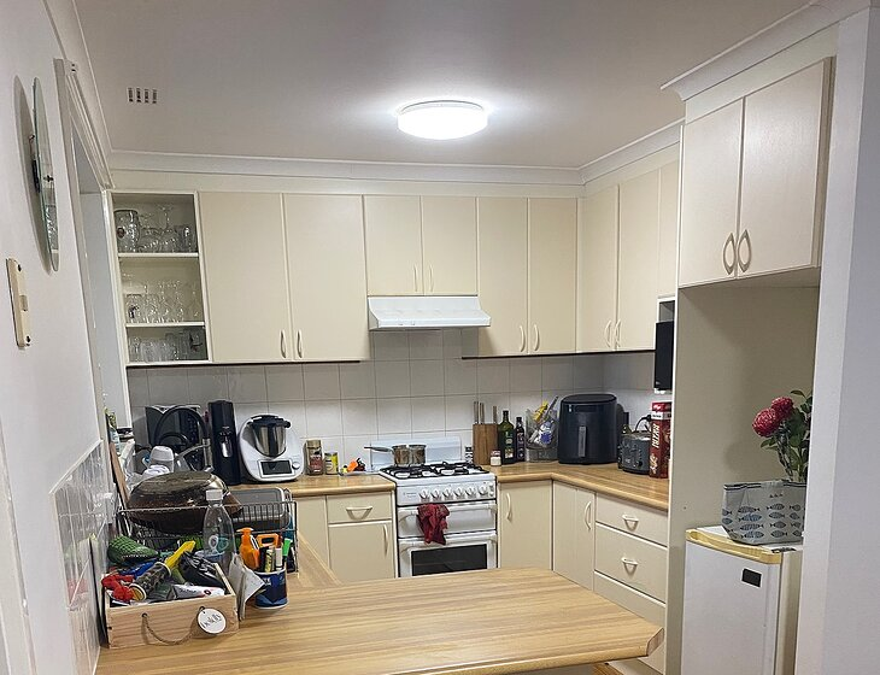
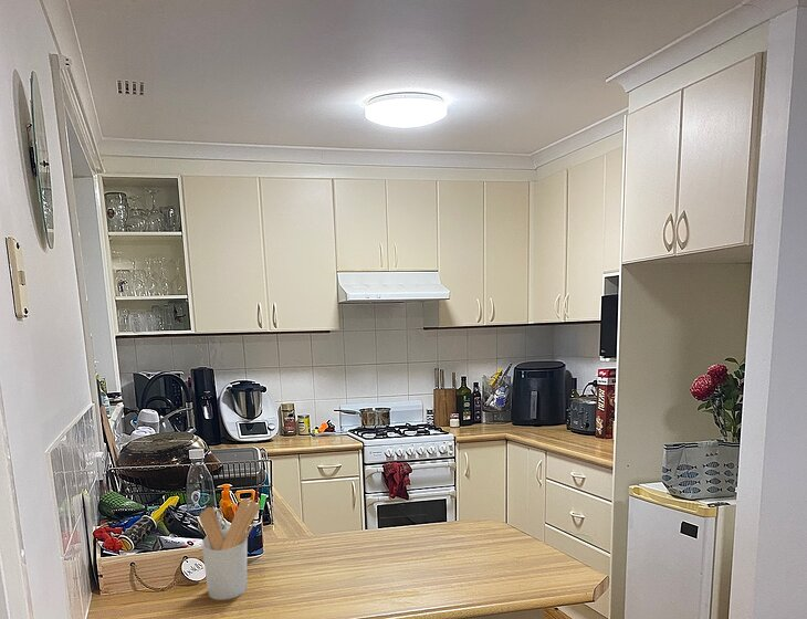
+ utensil holder (233, 546)
